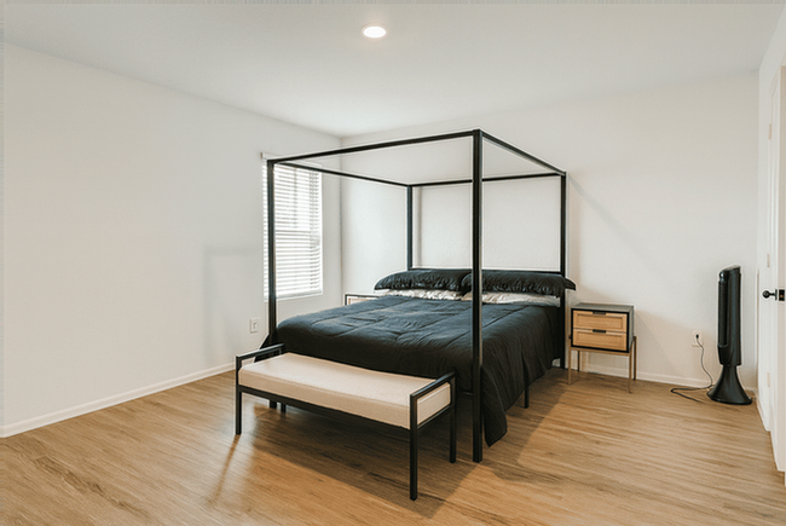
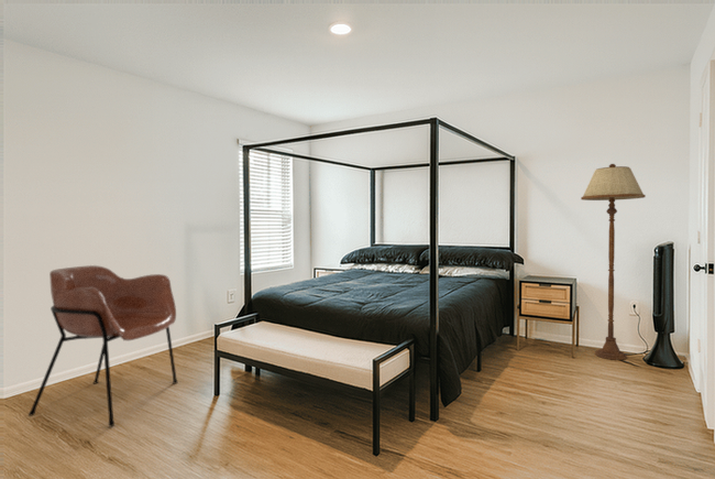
+ floor lamp (610, 260)
+ armchair (110, 334)
